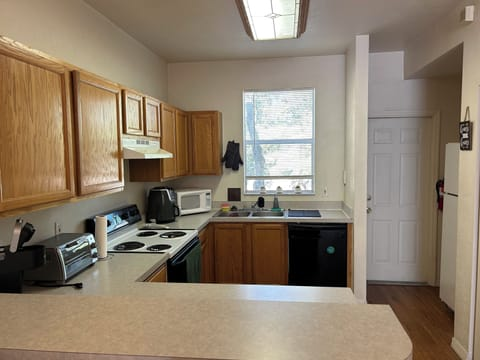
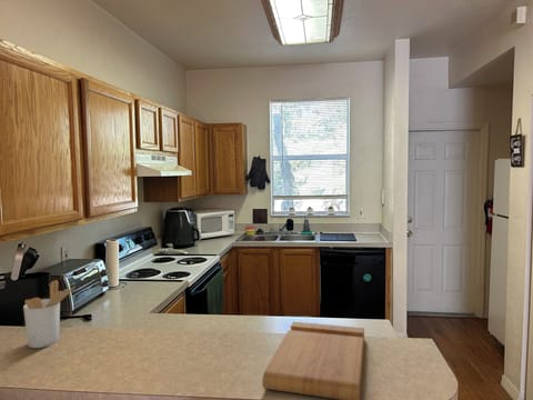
+ cutting board (320, 354)
+ utensil holder (50, 313)
